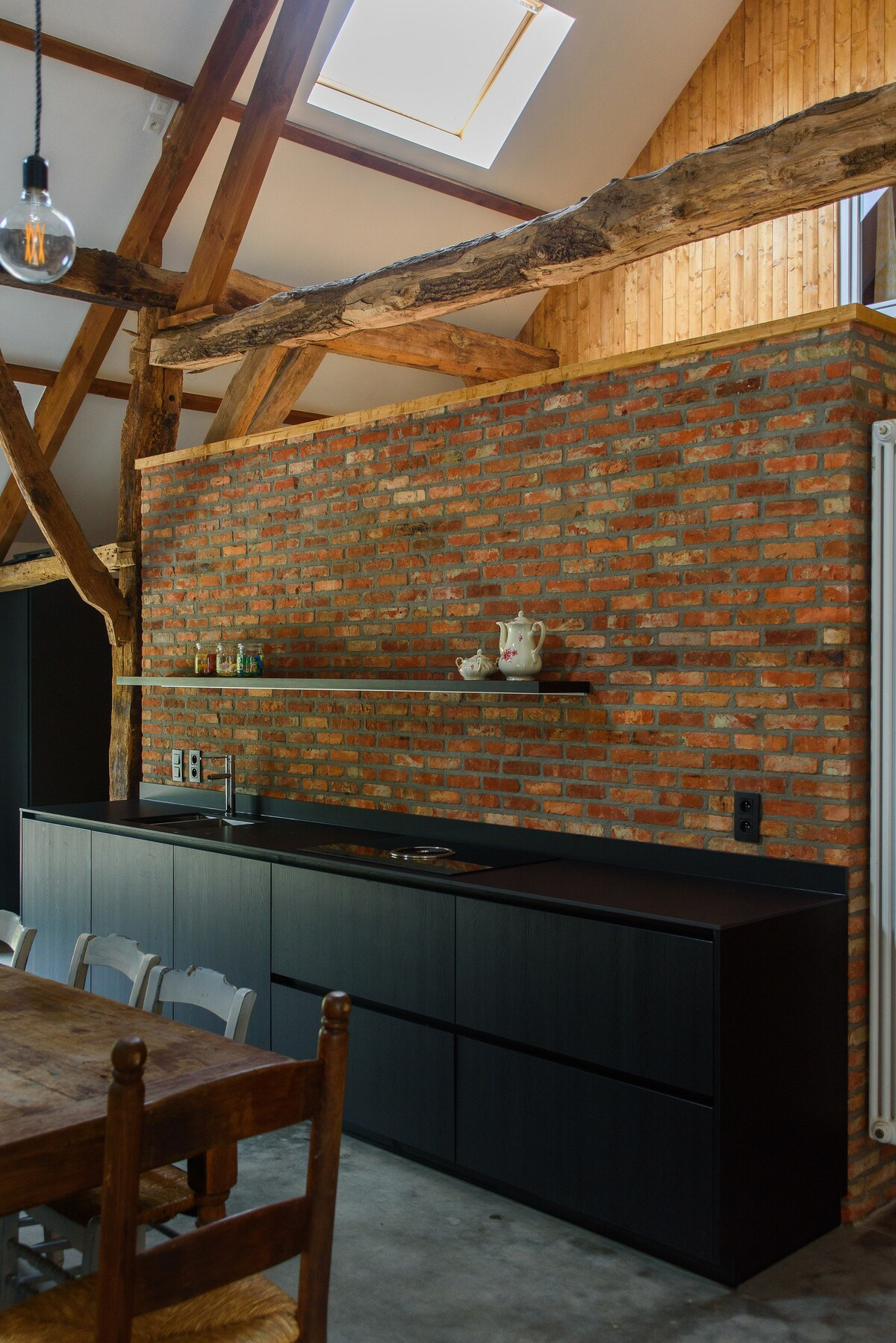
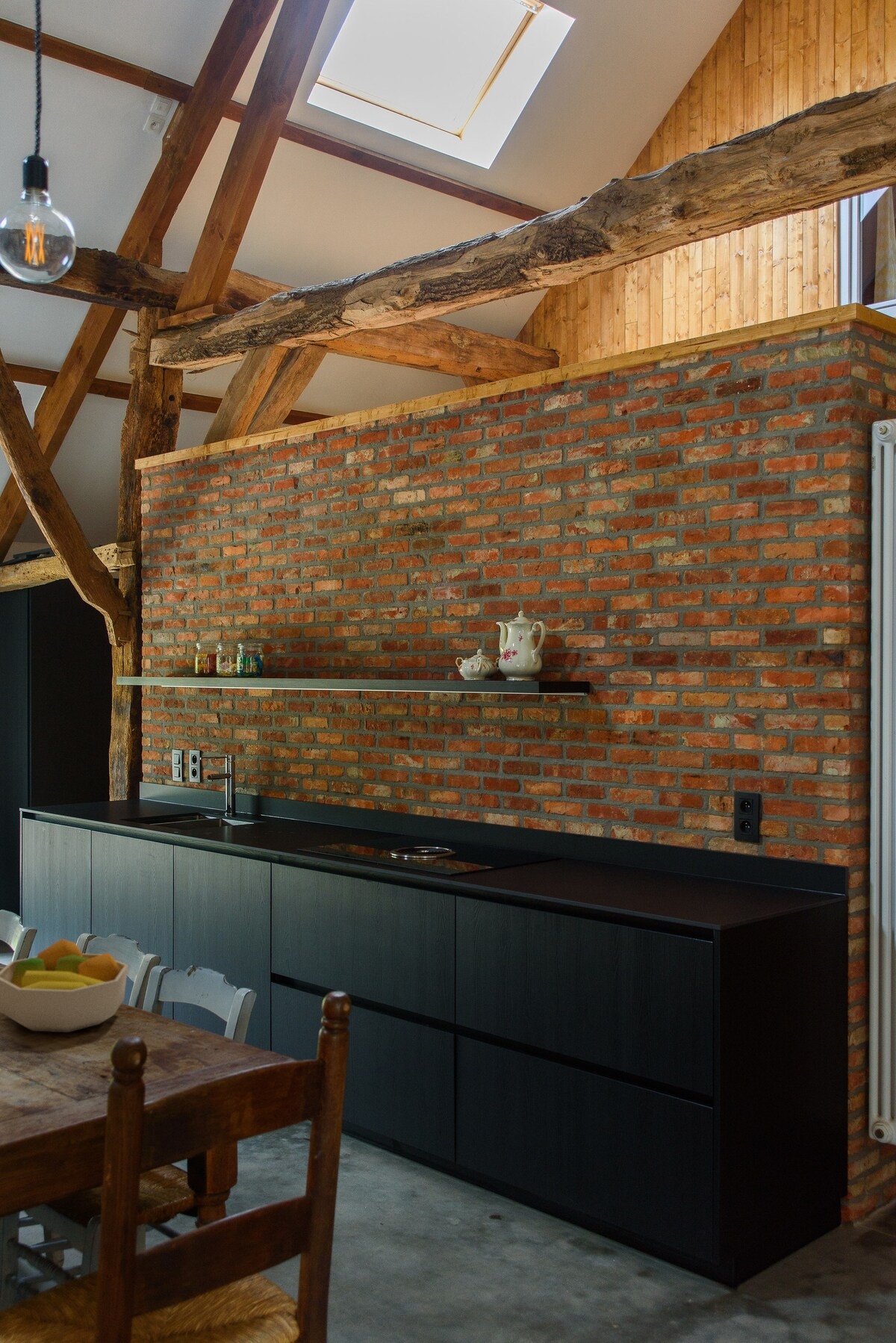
+ fruit bowl (62, 983)
